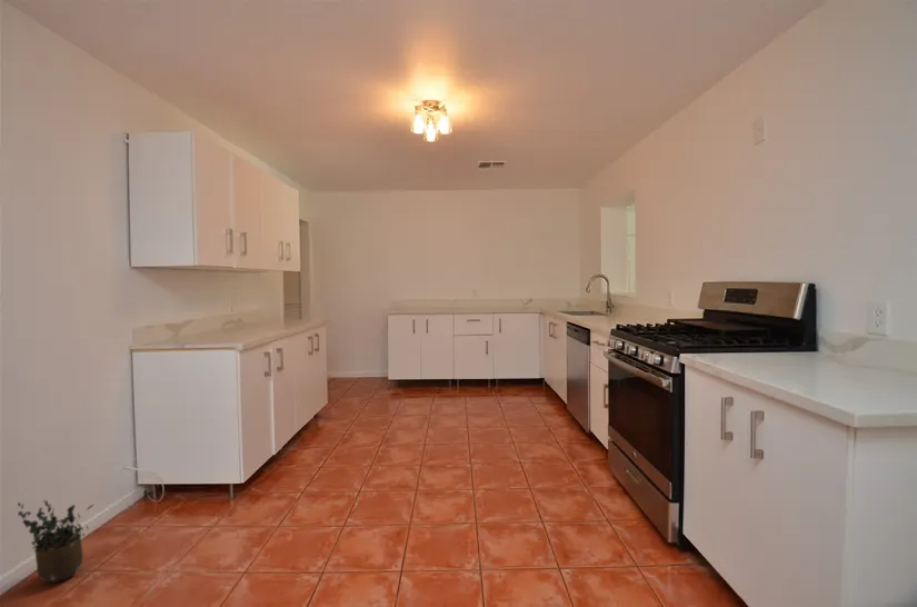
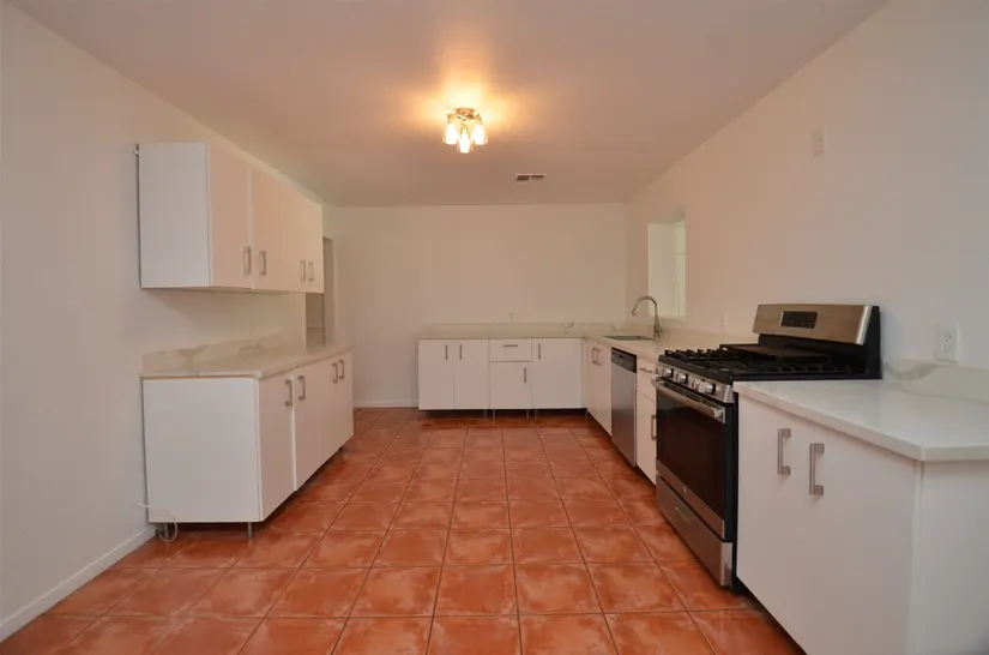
- potted plant (52, 535)
